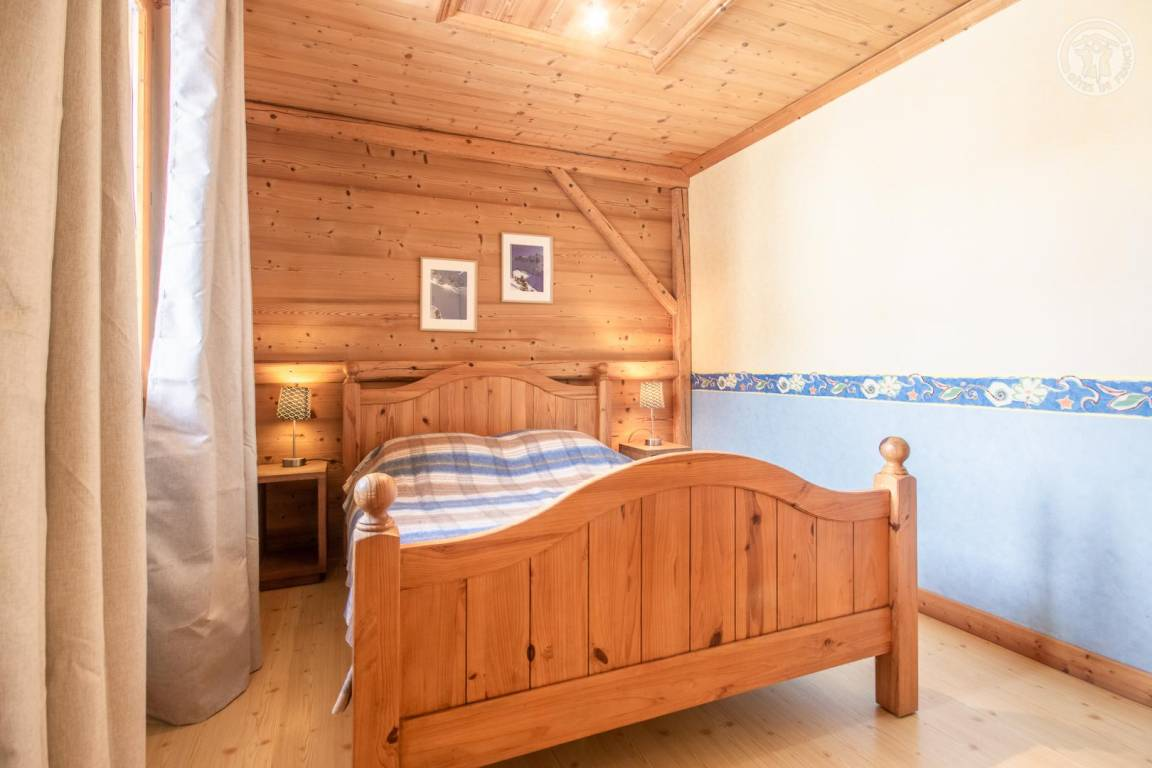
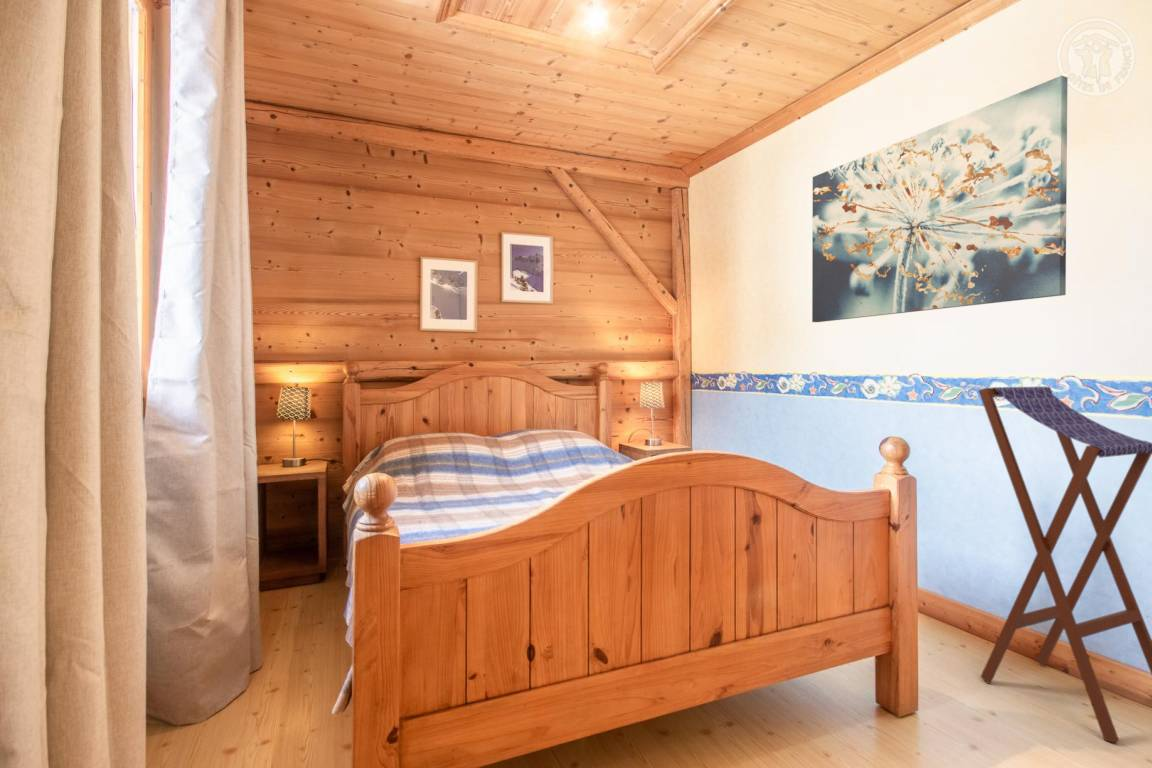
+ stool (1059, 536)
+ wall art (914, 224)
